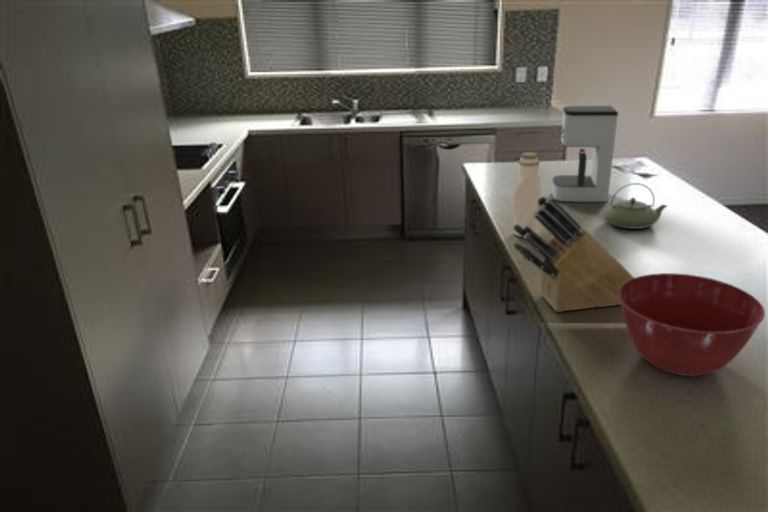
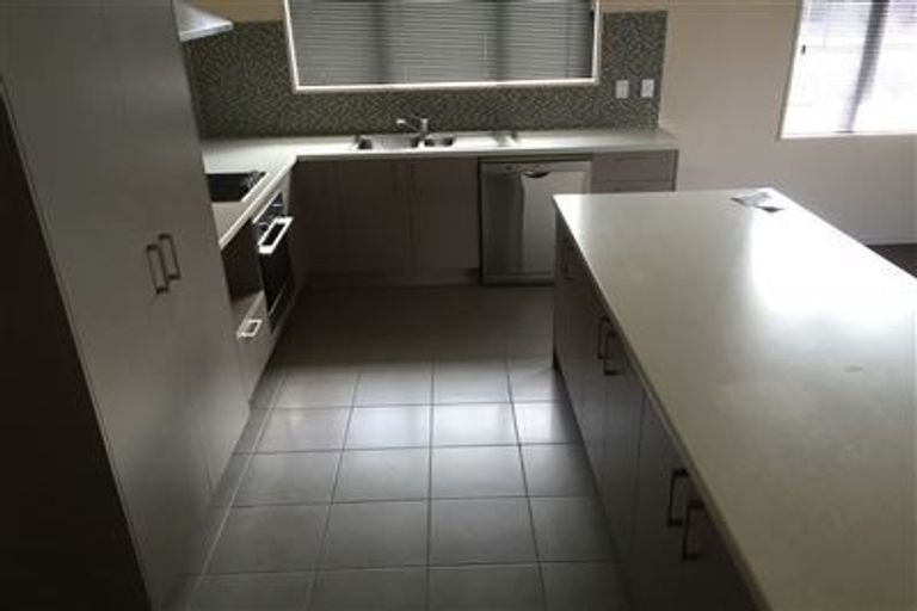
- teapot (636, 203)
- knife block (581, 248)
- coffee maker (582, 154)
- water bottle (526, 194)
- mixing bowl (682, 329)
